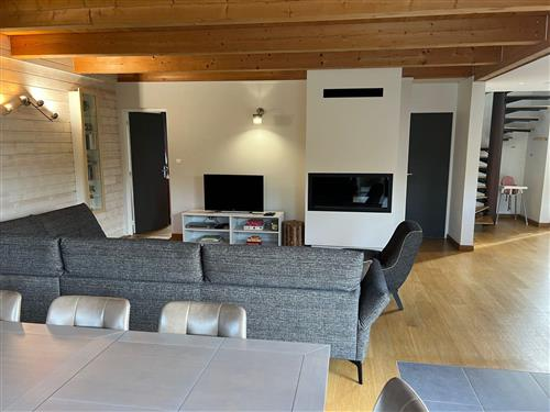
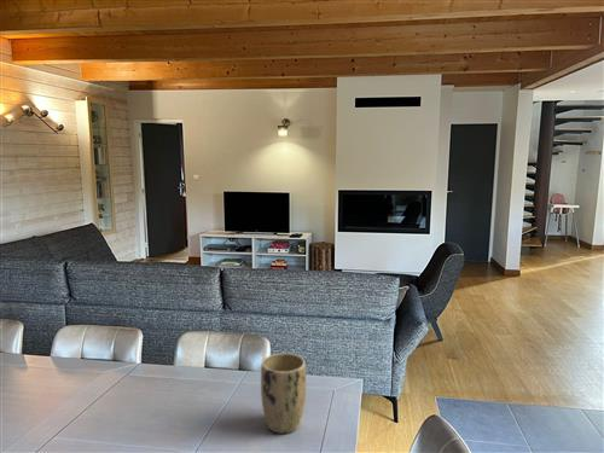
+ plant pot (283, 393)
